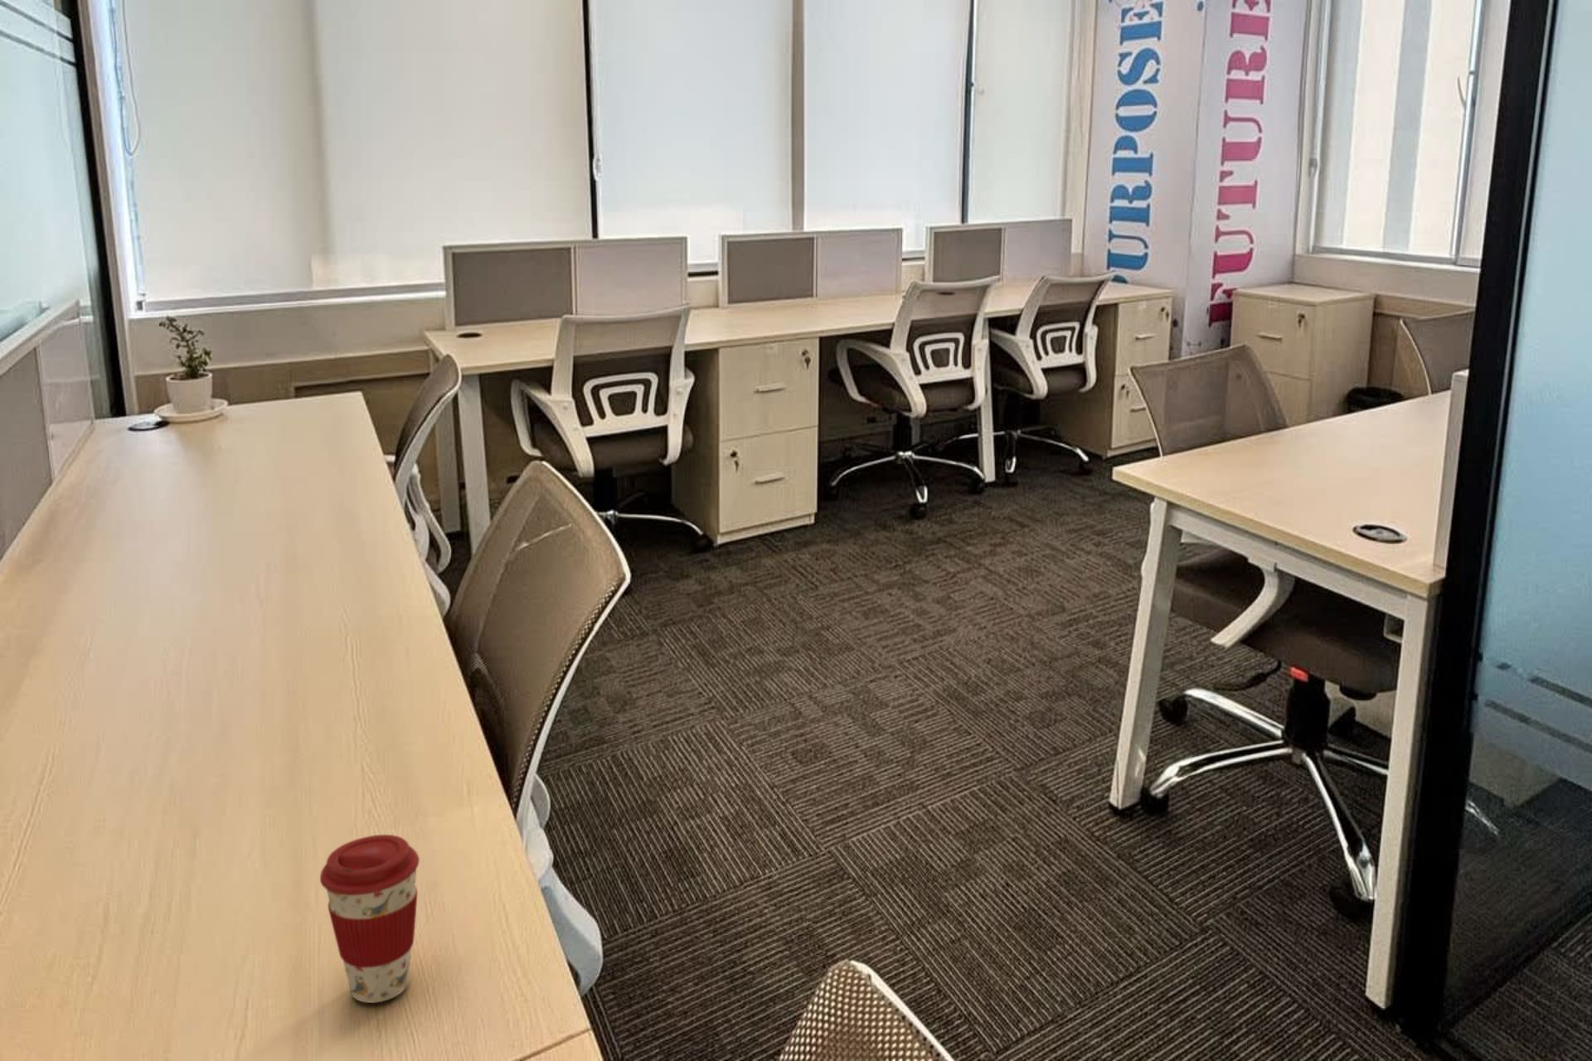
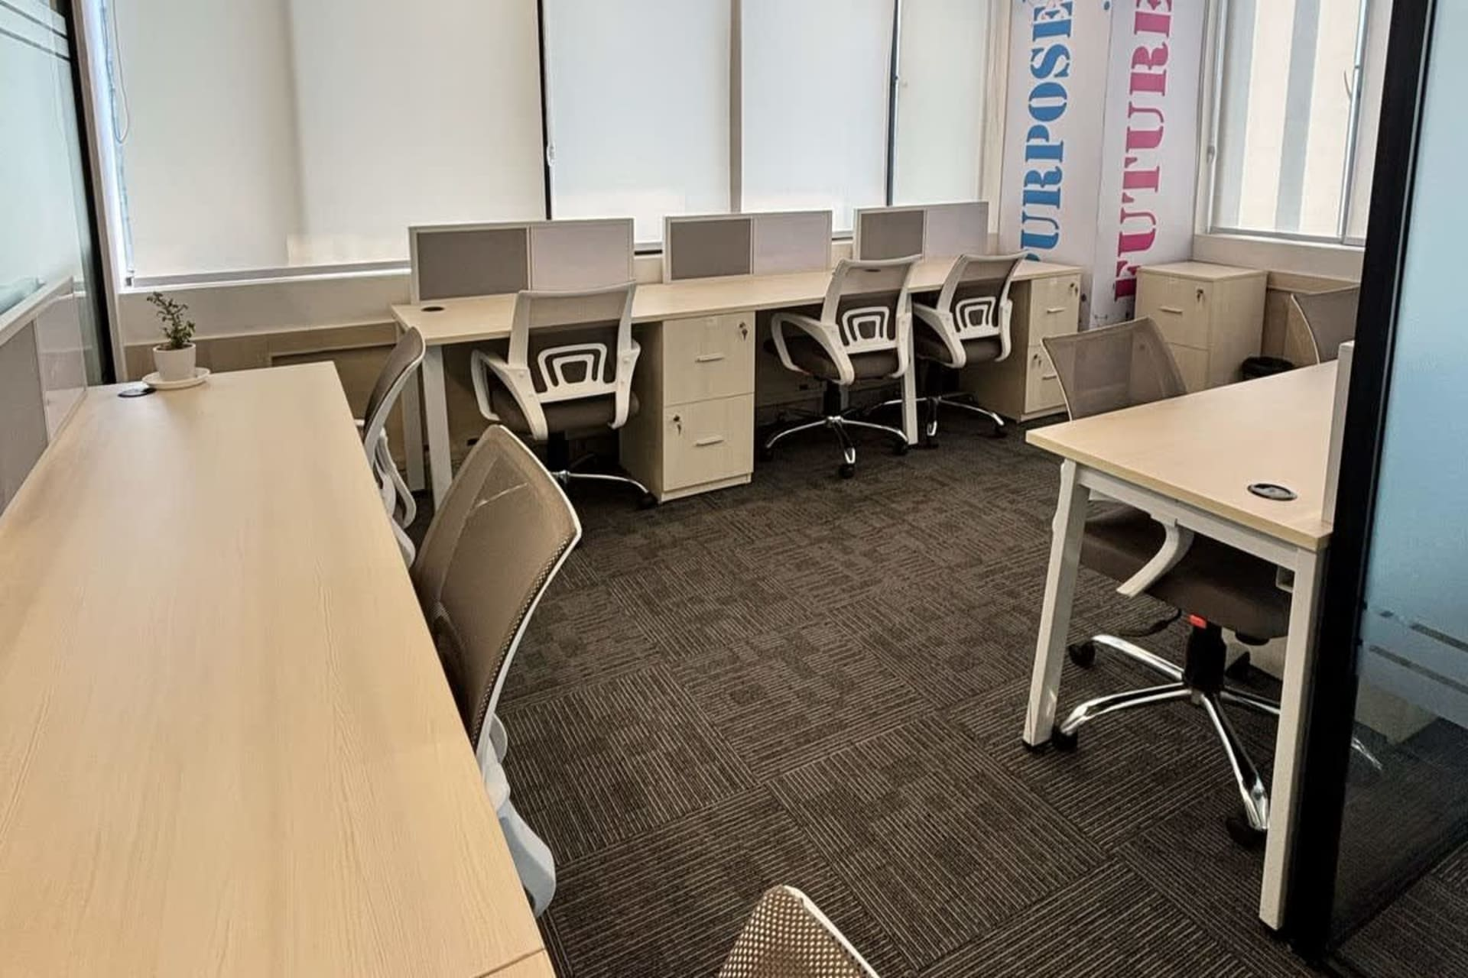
- coffee cup (374, 920)
